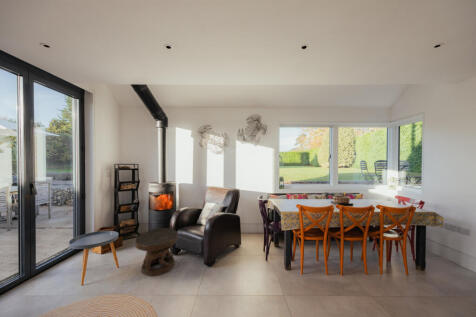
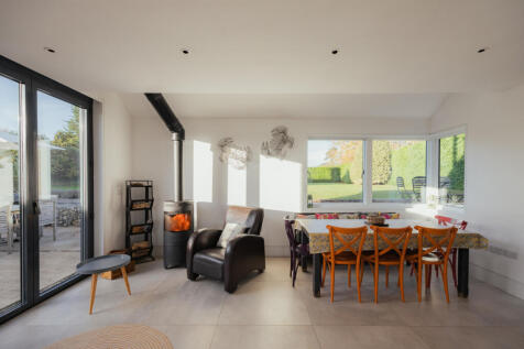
- side table (158, 250)
